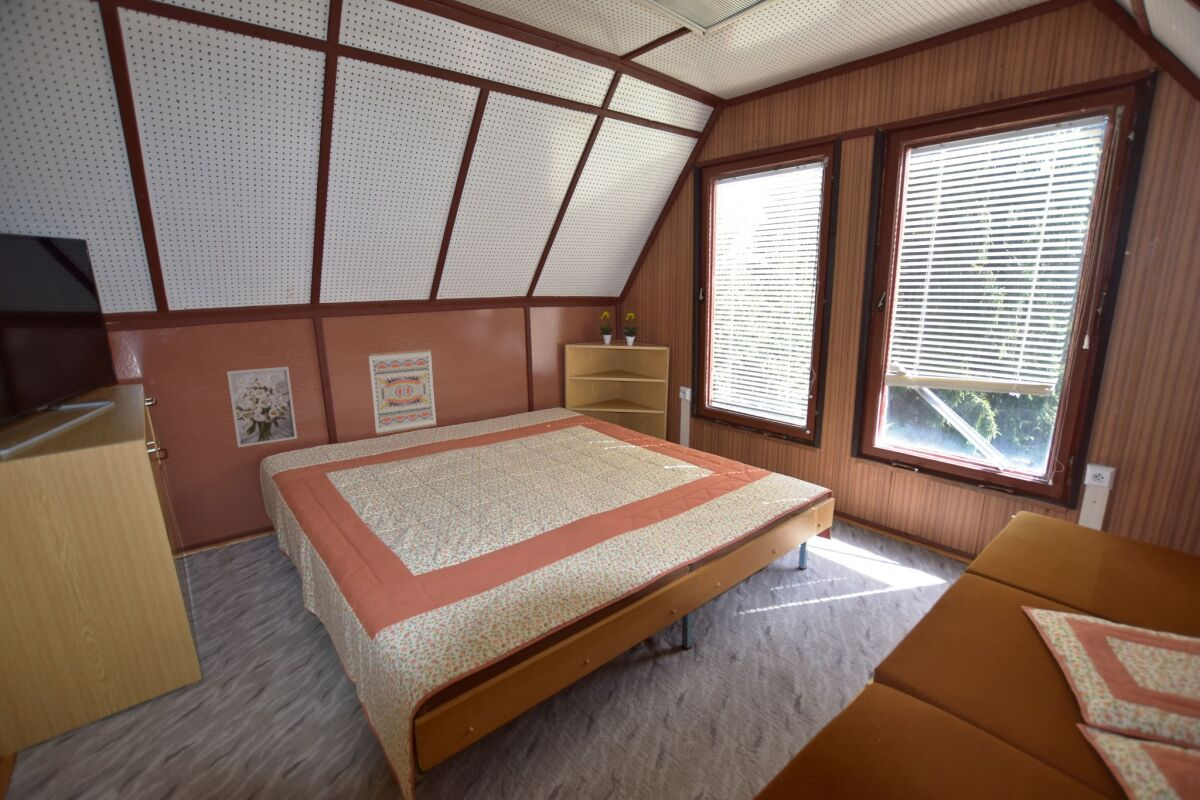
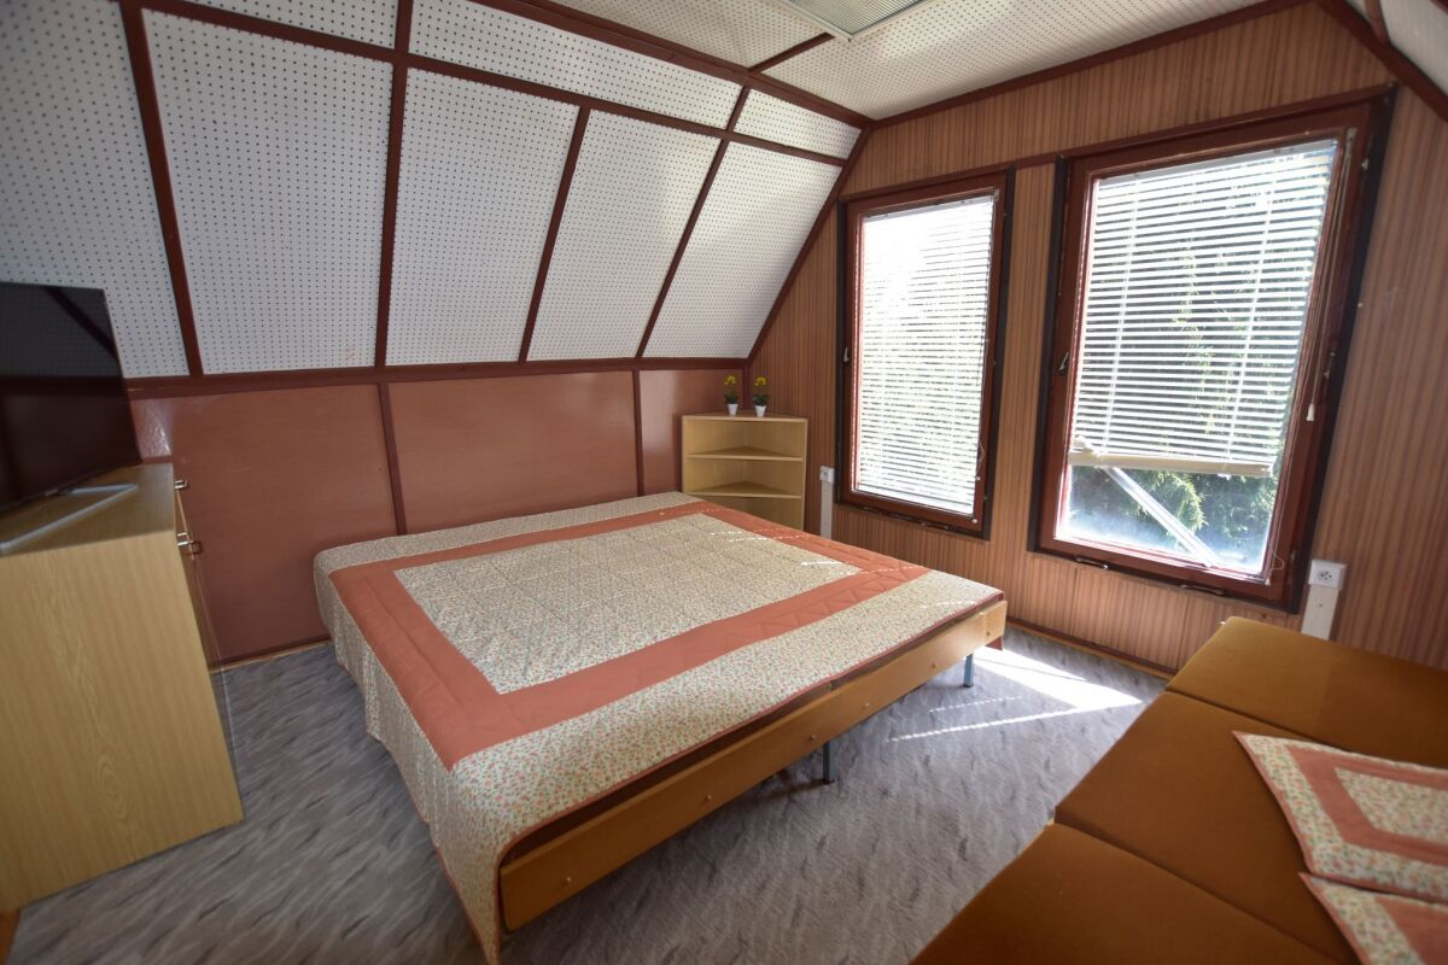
- wall art (263, 406)
- wall art (404, 391)
